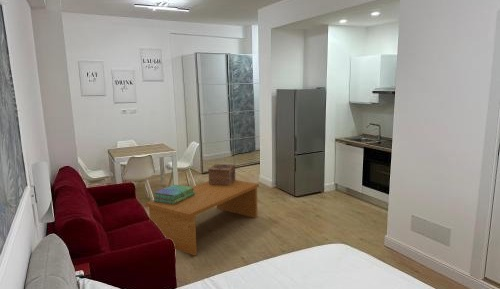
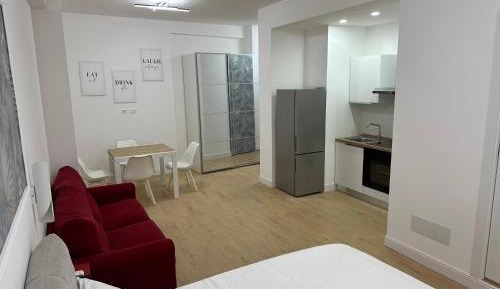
- coffee table (207, 209)
- stack of books (174, 193)
- decorative box (222, 174)
